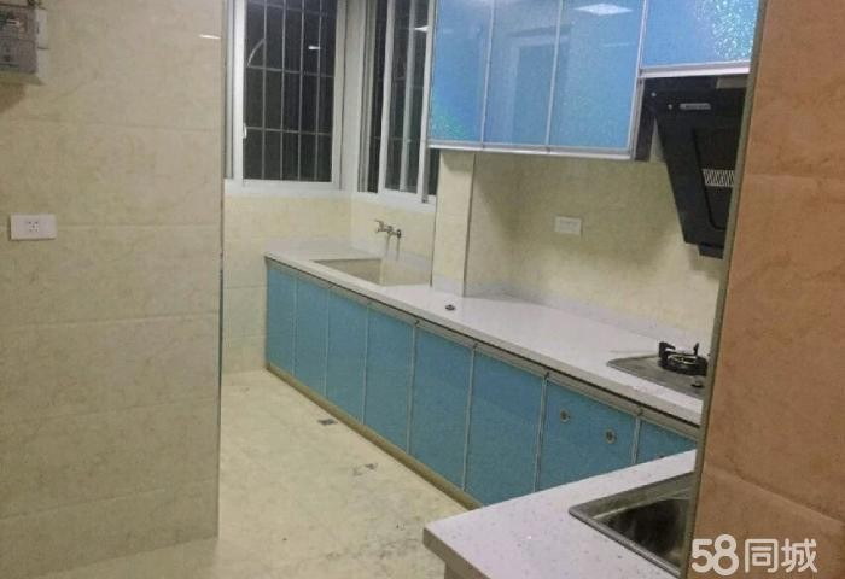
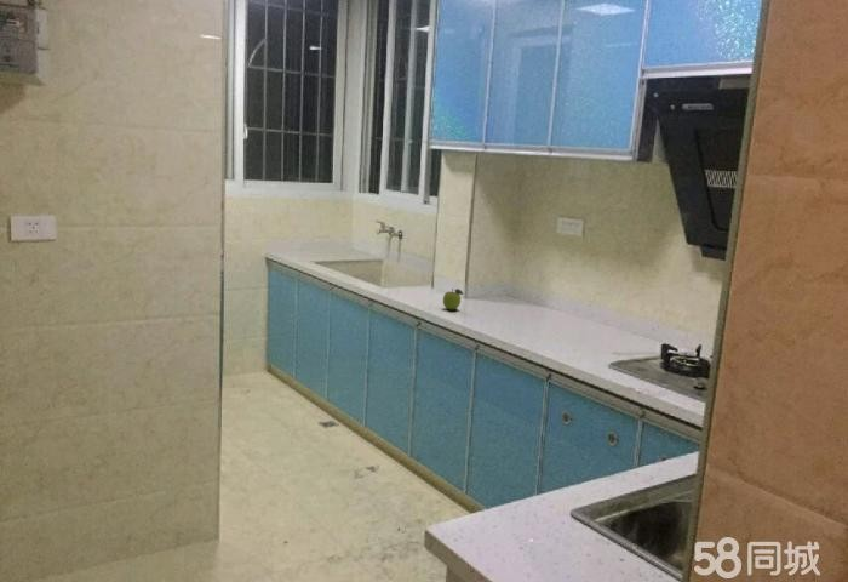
+ fruit (453, 298)
